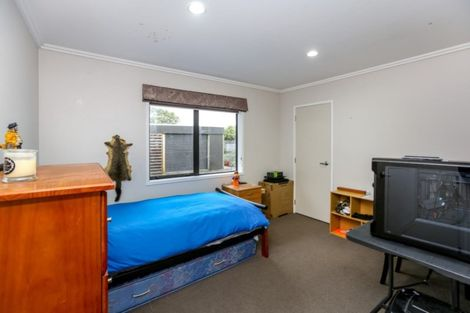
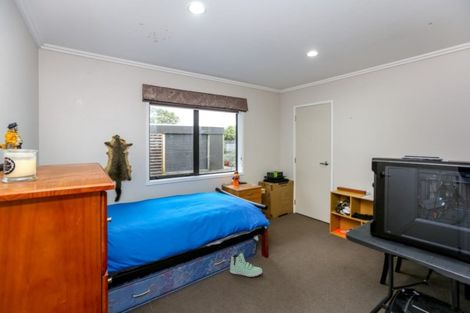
+ sneaker (246, 263)
